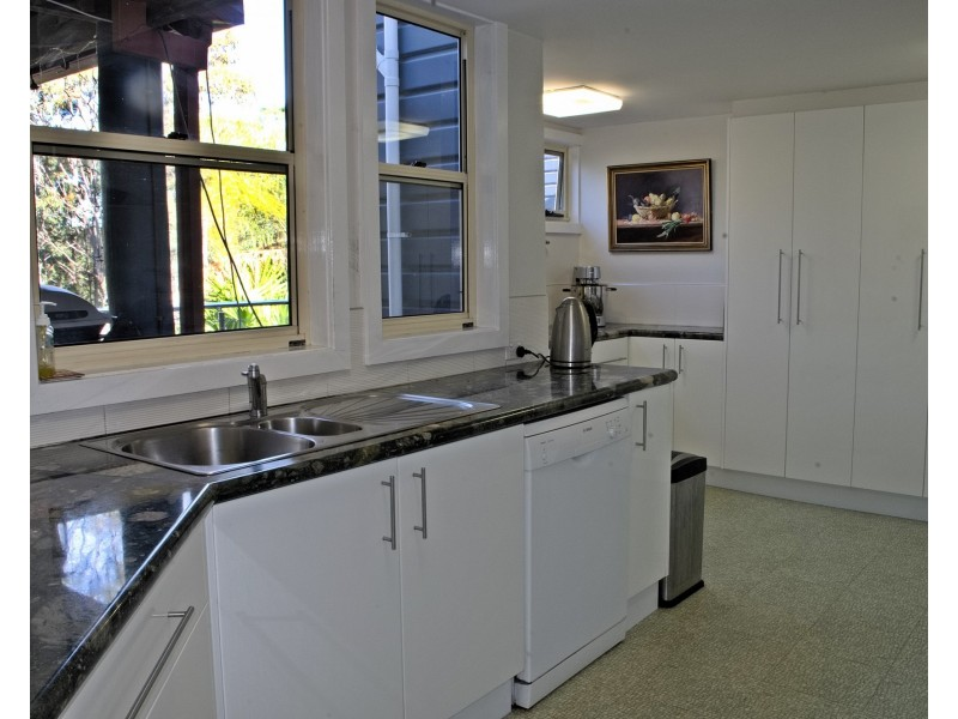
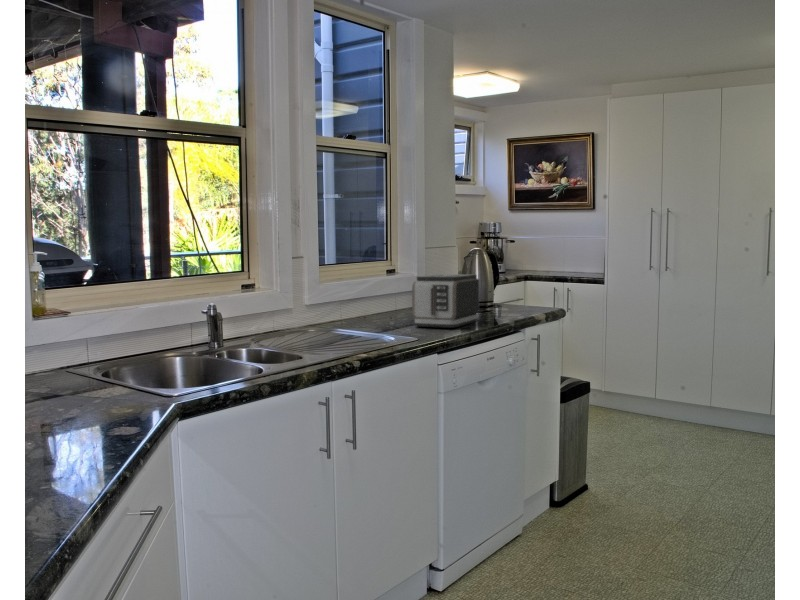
+ toaster (446, 299)
